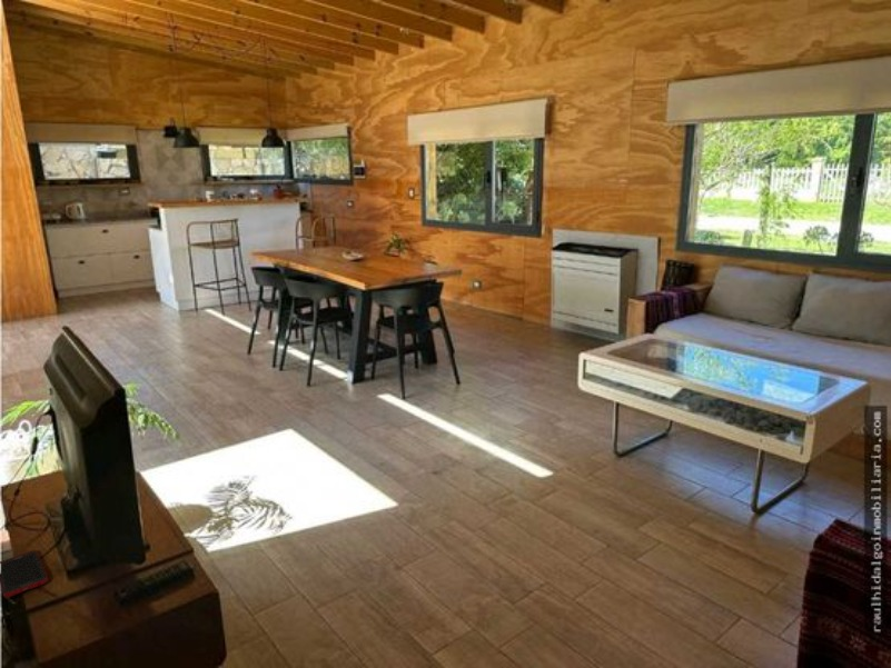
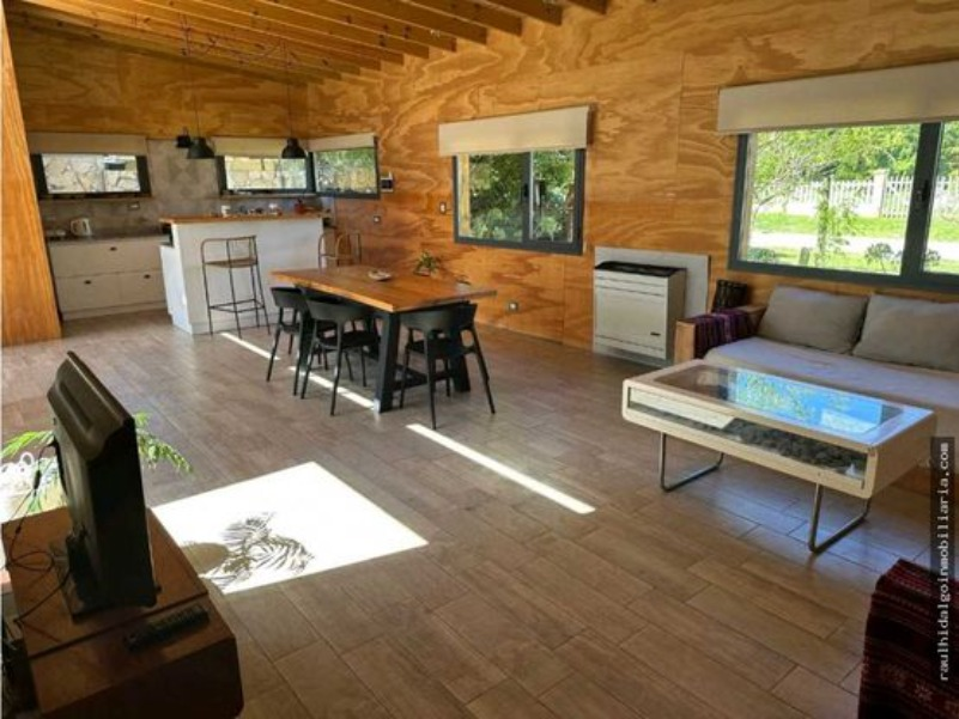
- cell phone (21, 572)
